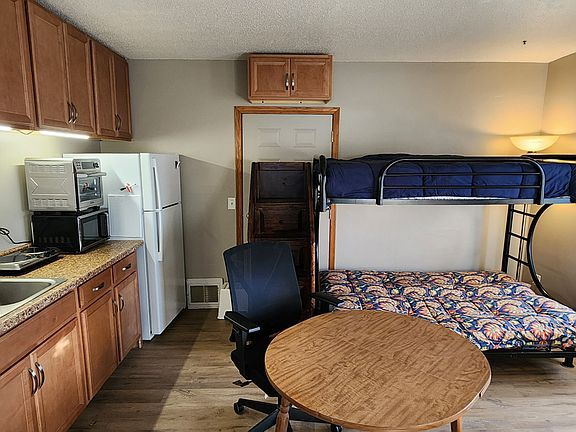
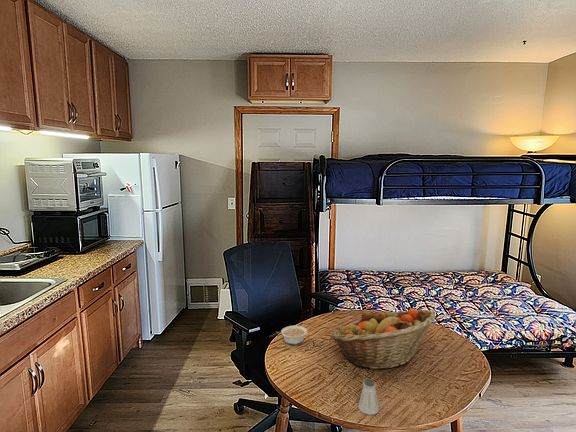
+ saltshaker (369, 394)
+ legume (293, 335)
+ fruit basket (383, 332)
